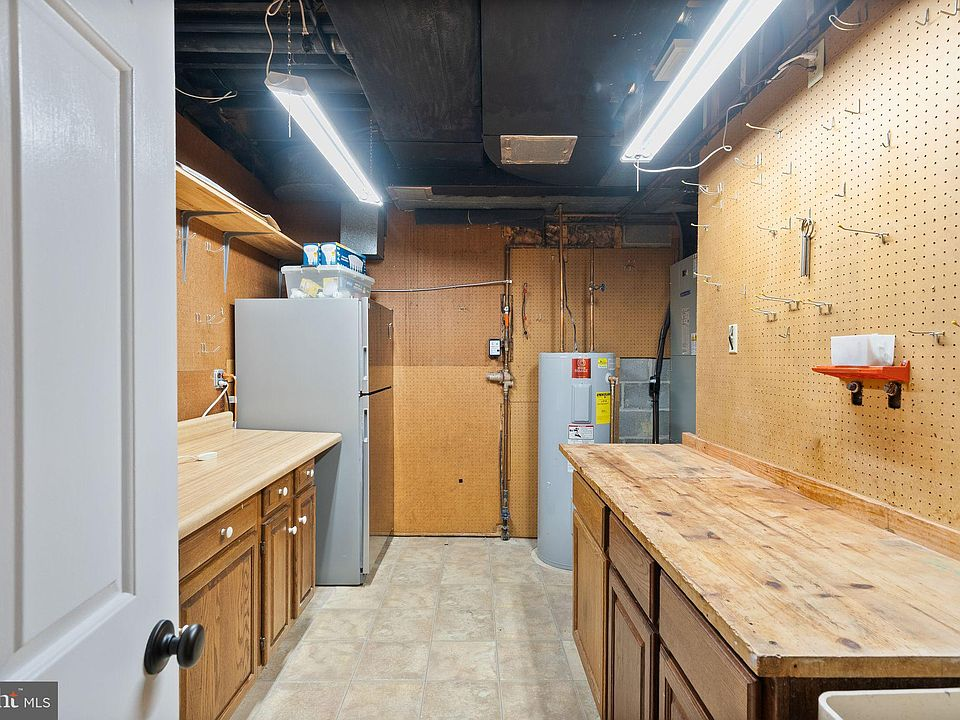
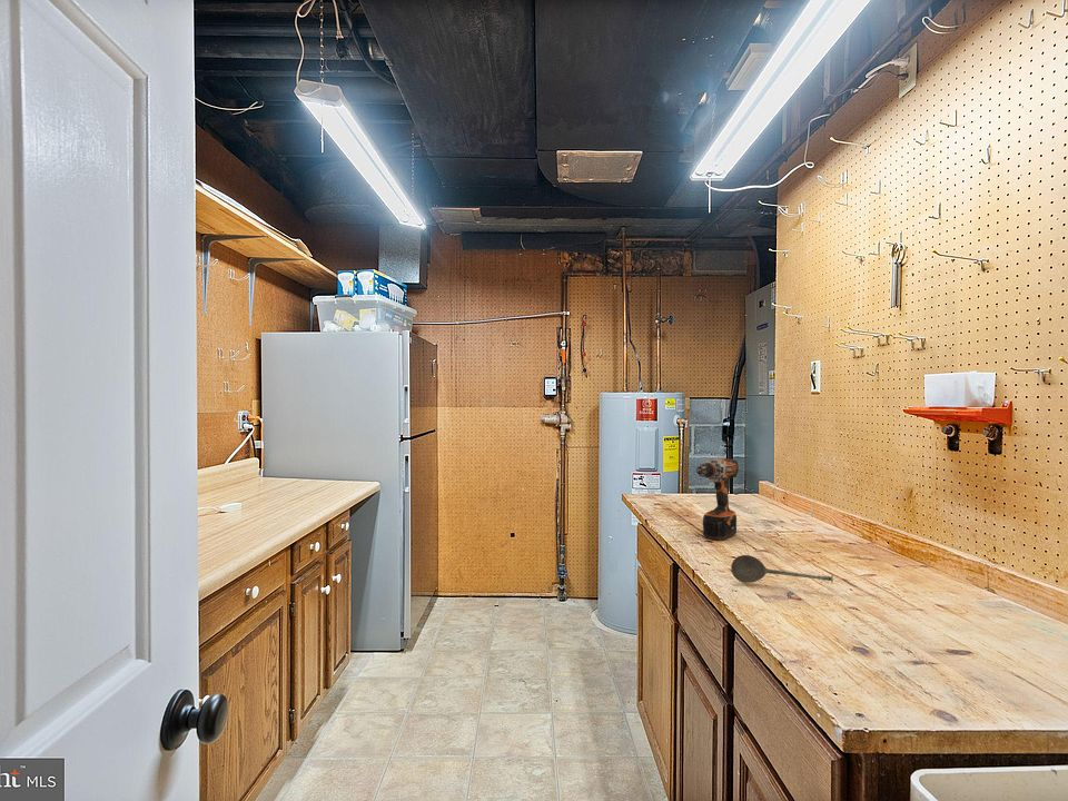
+ soupspoon (780, 572)
+ power drill (716, 497)
